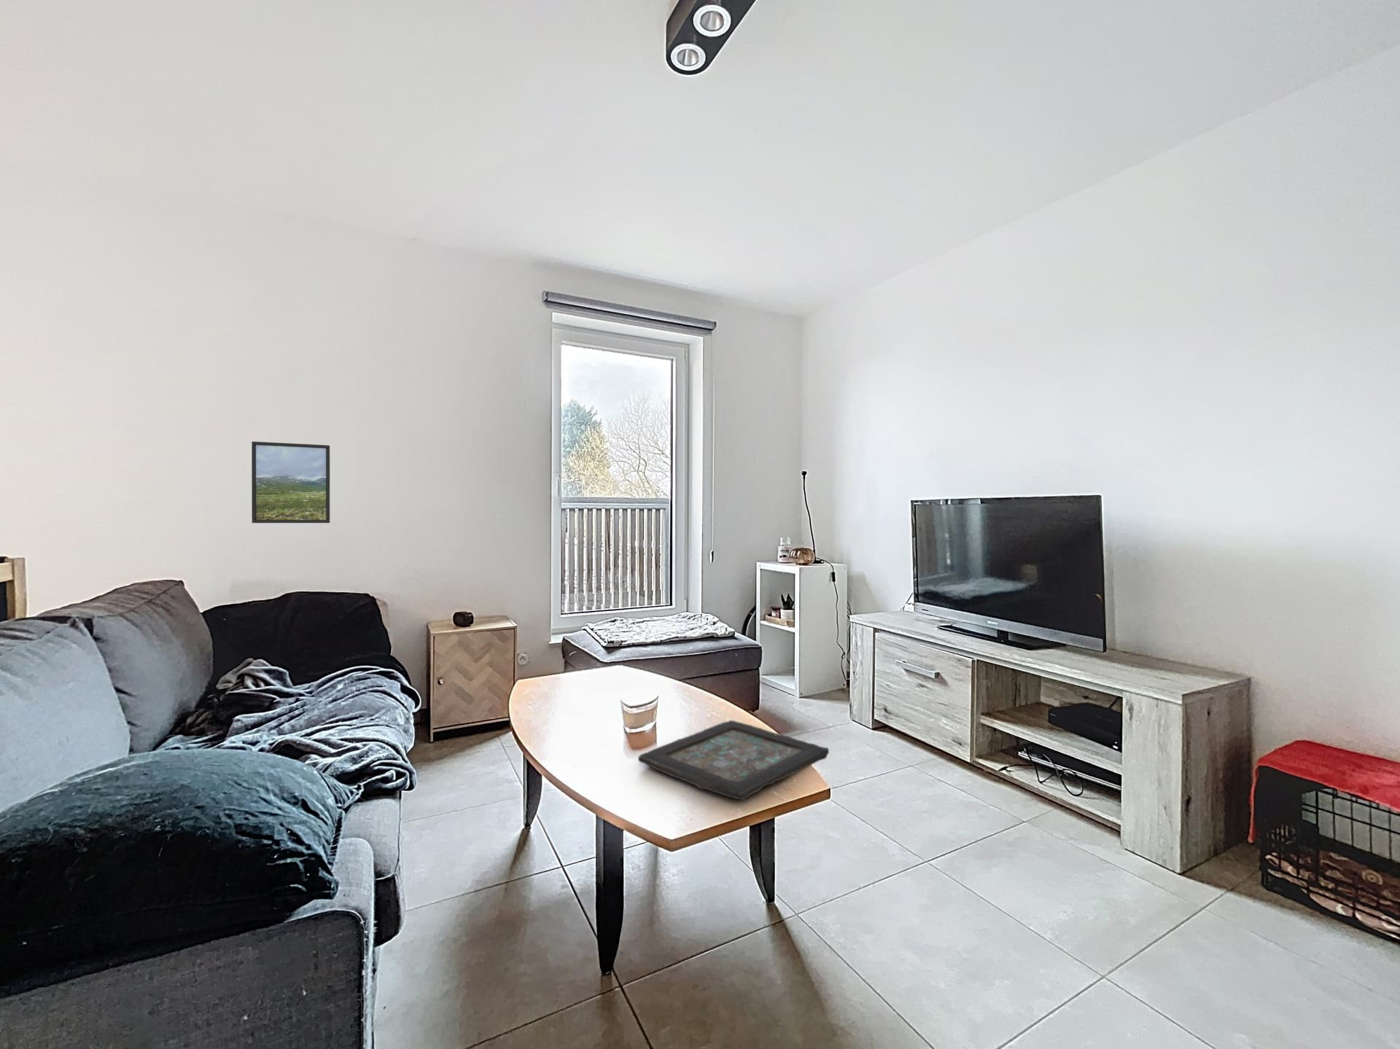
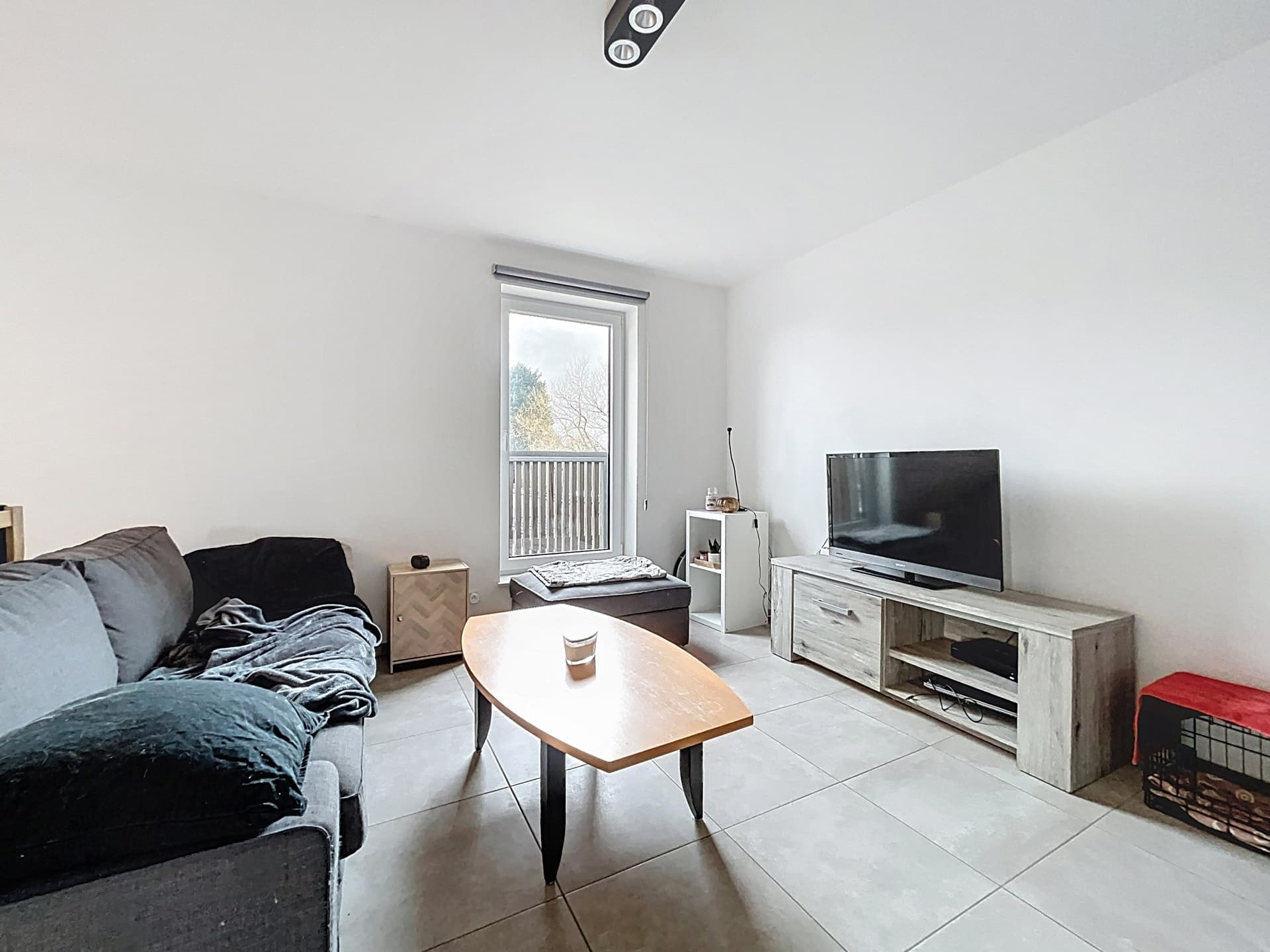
- decorative tray (735, 756)
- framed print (292, 483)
